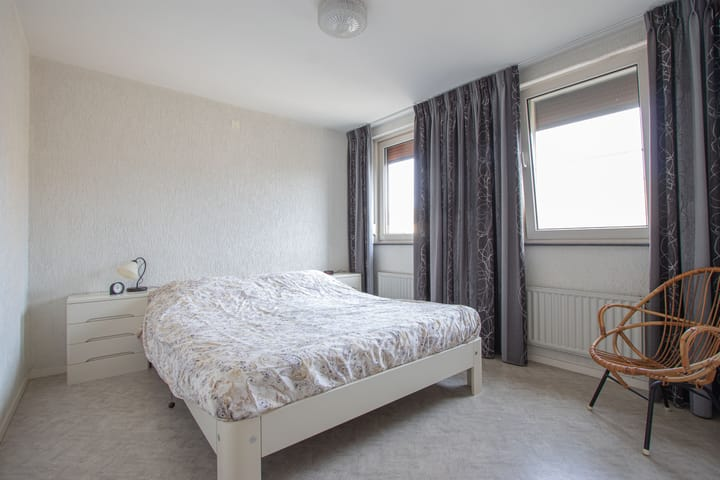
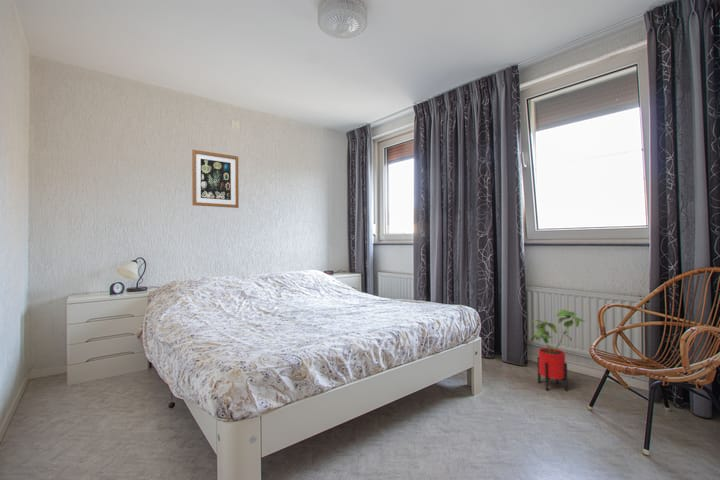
+ house plant (552, 347)
+ wall art (216, 179)
